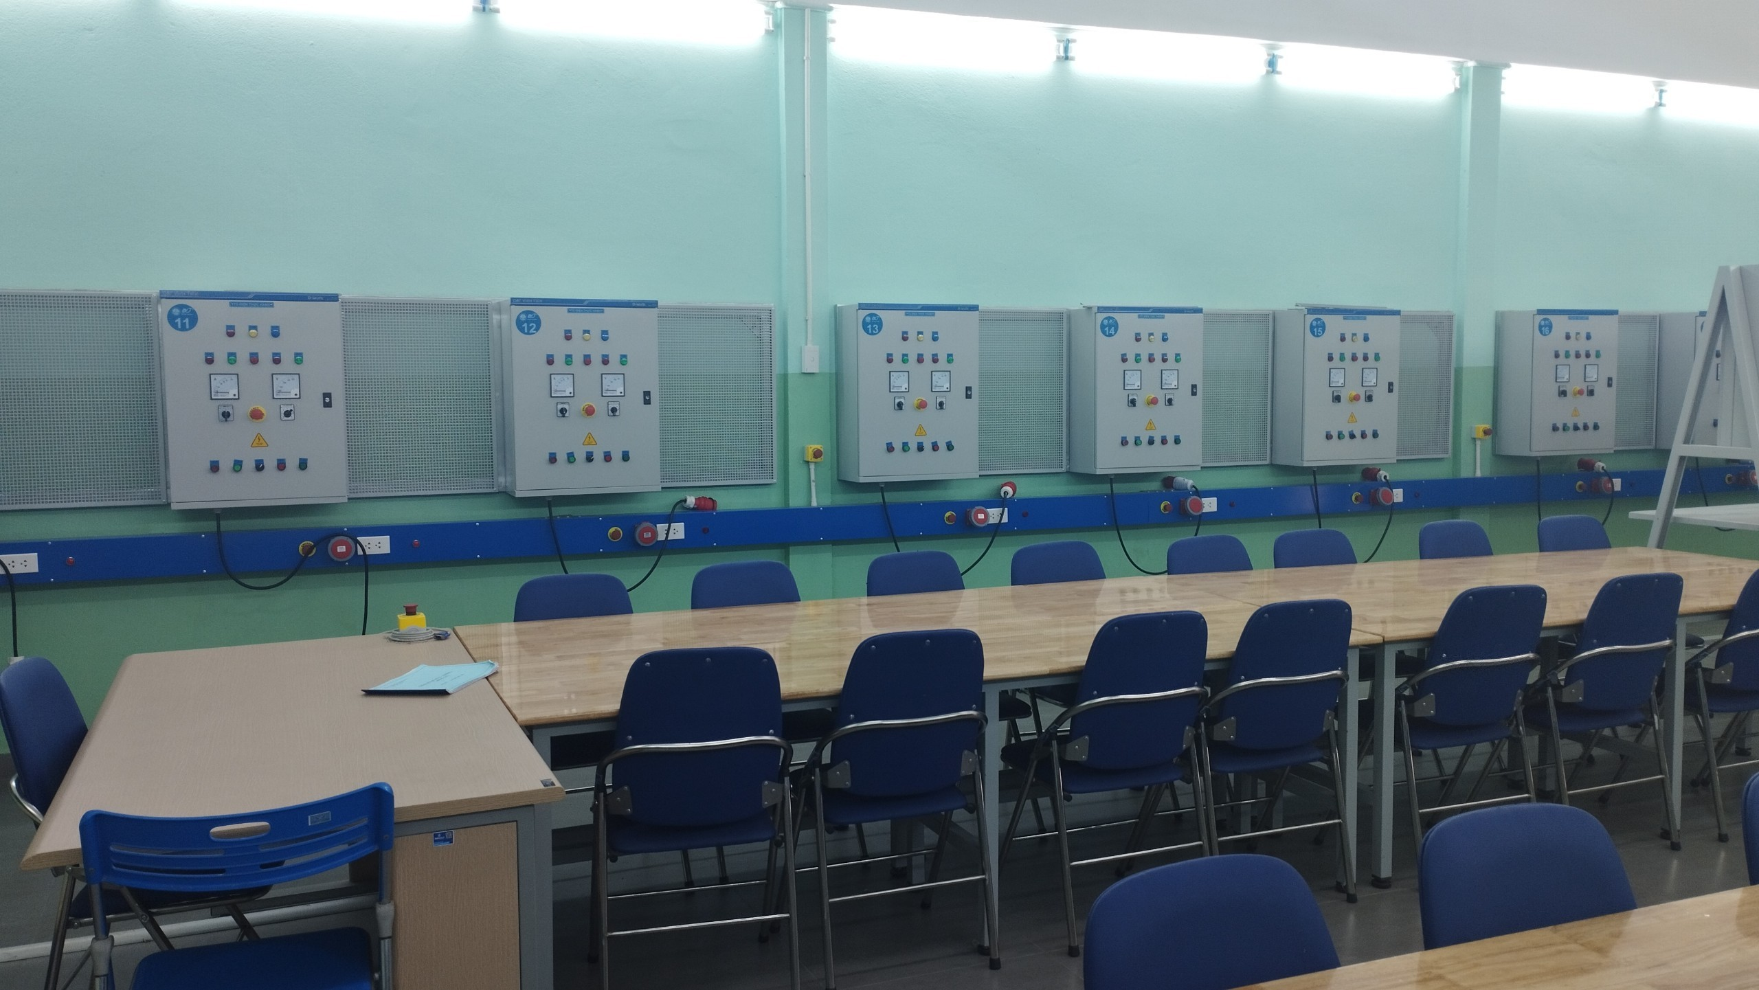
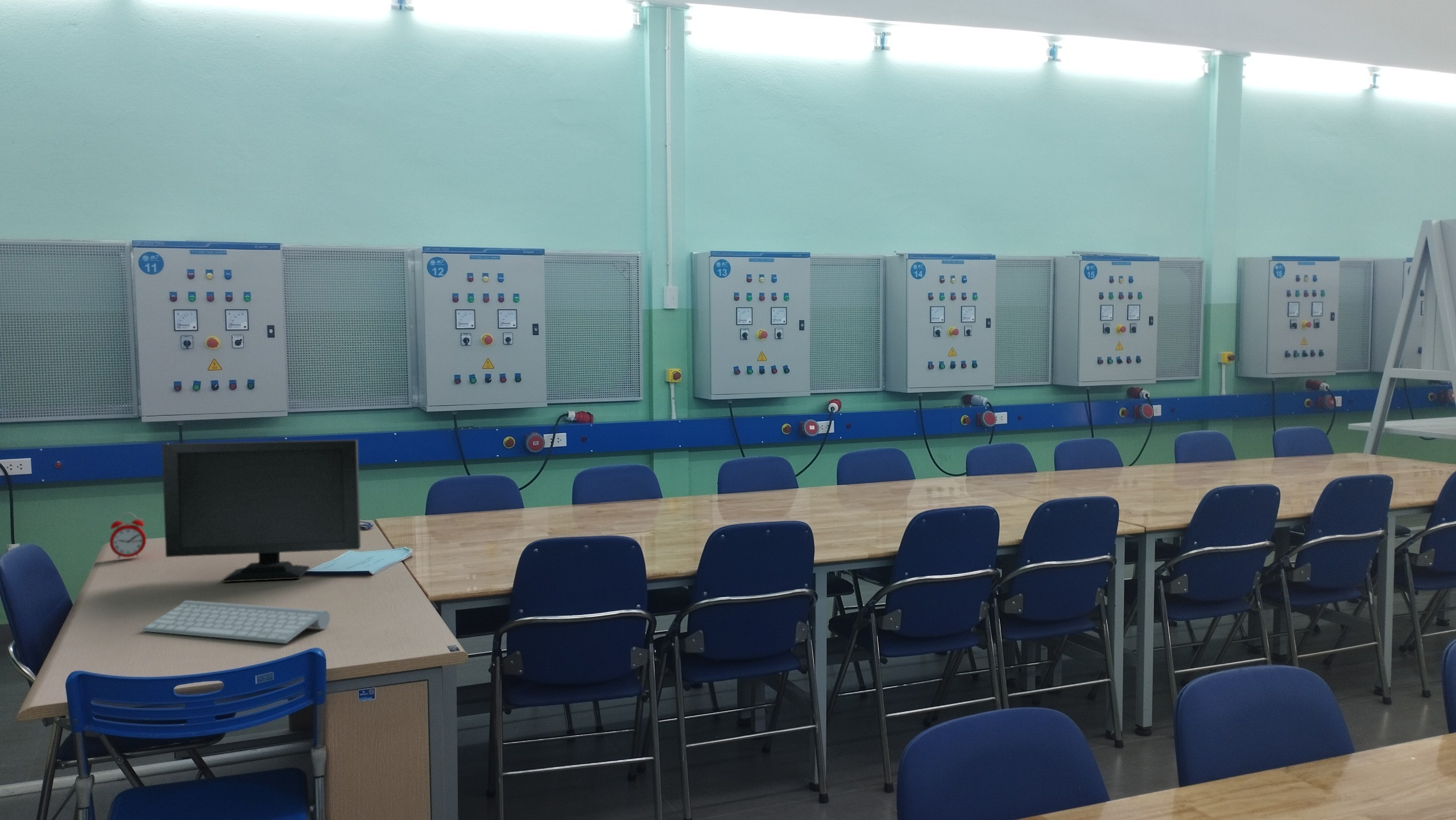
+ alarm clock (127, 535)
+ computer monitor (263, 509)
+ keyboard (236, 620)
